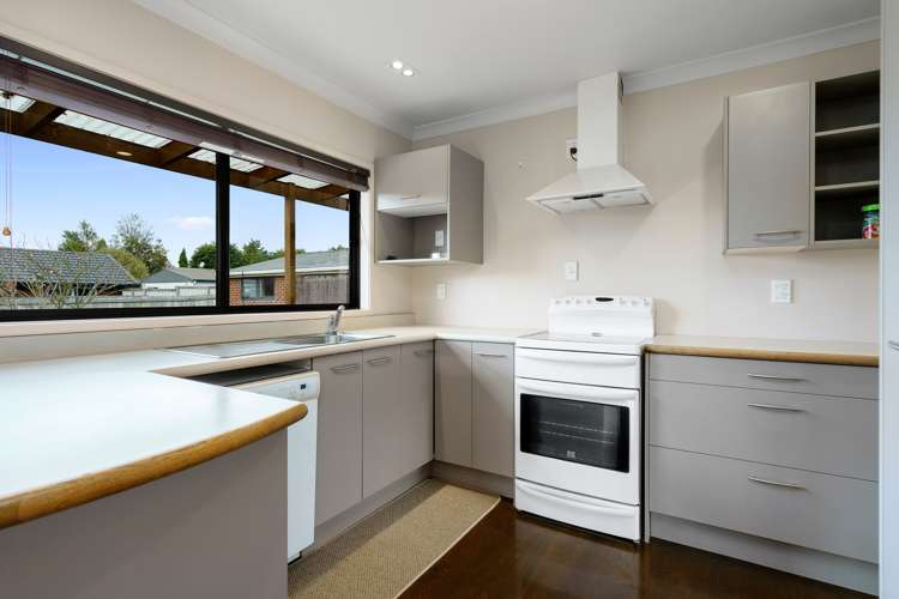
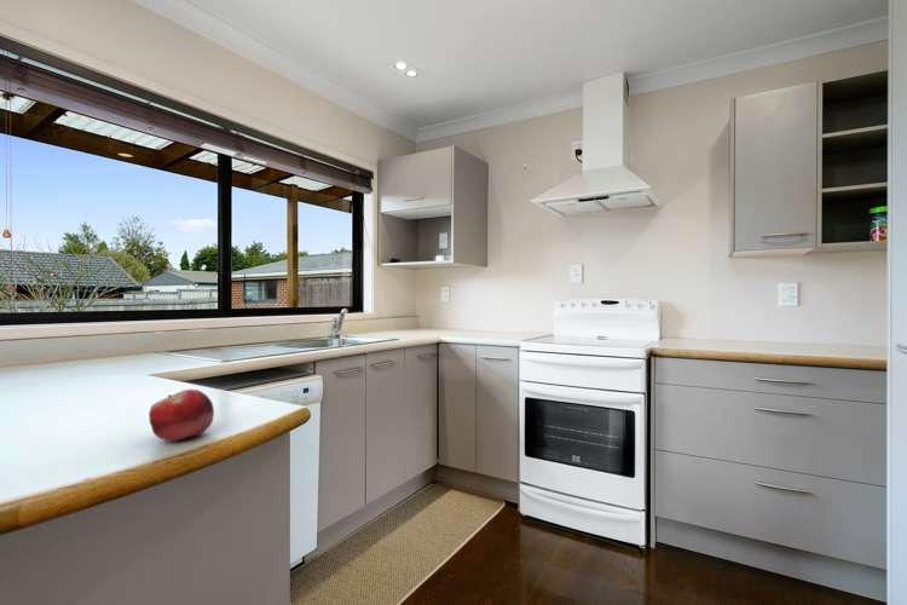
+ fruit (181, 413)
